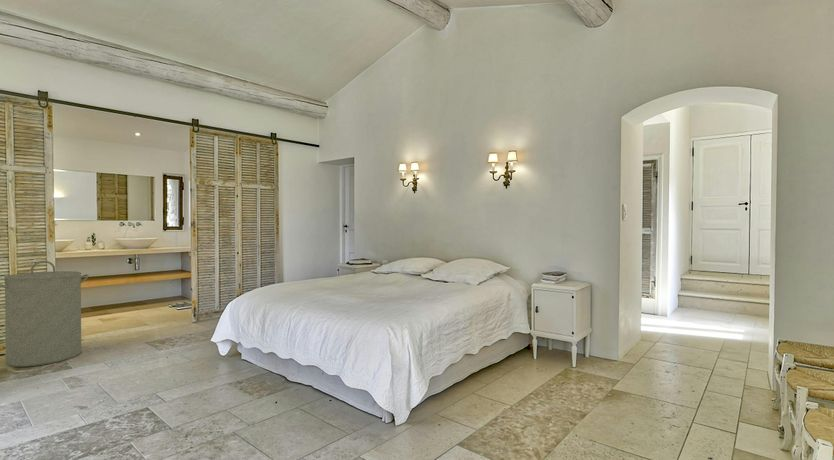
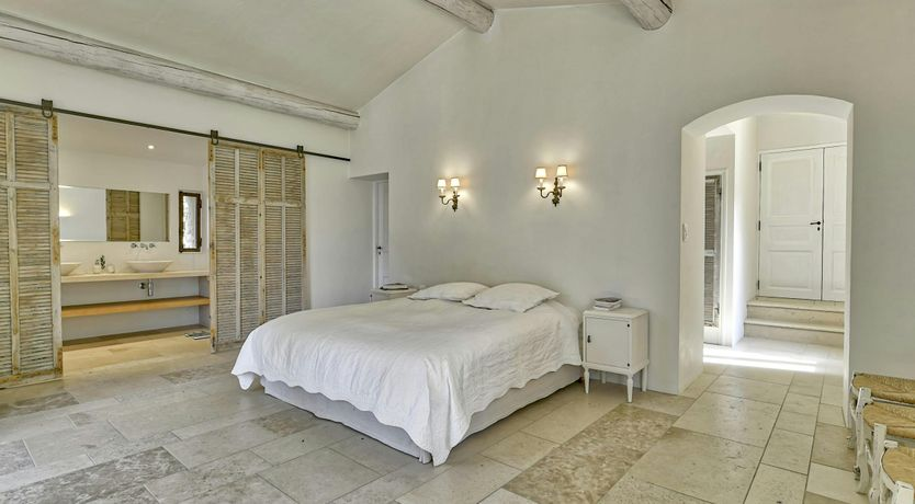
- laundry hamper (44, 309)
